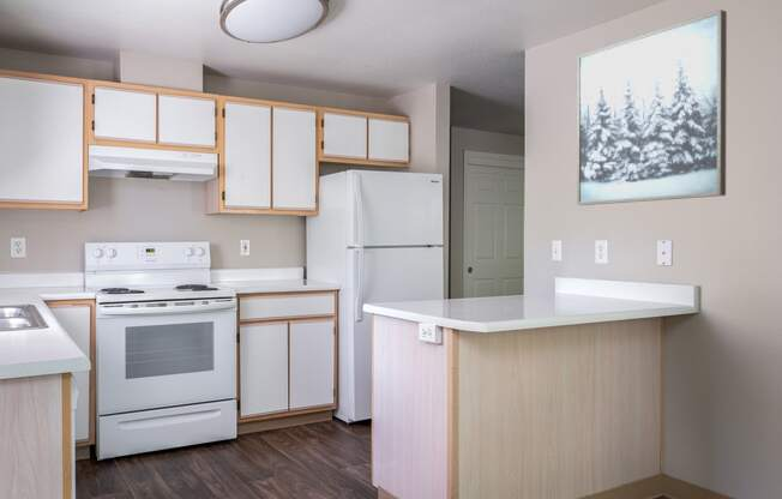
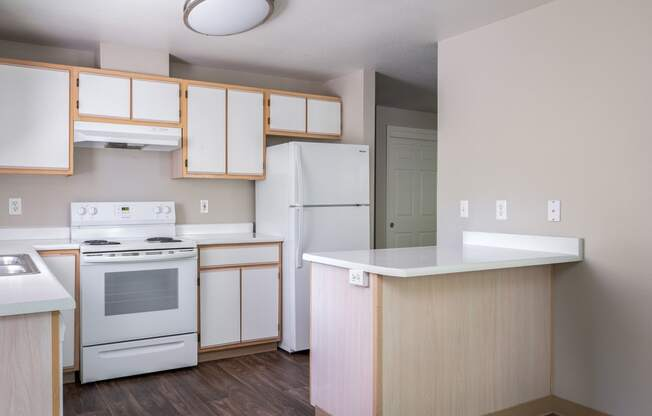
- wall art (643, 118)
